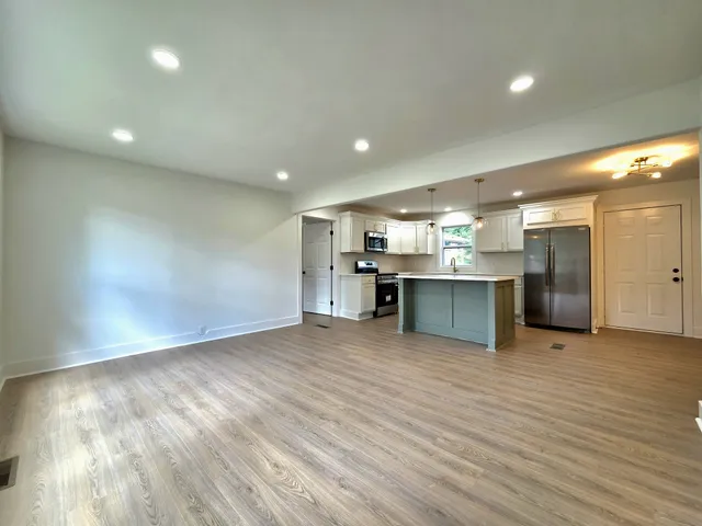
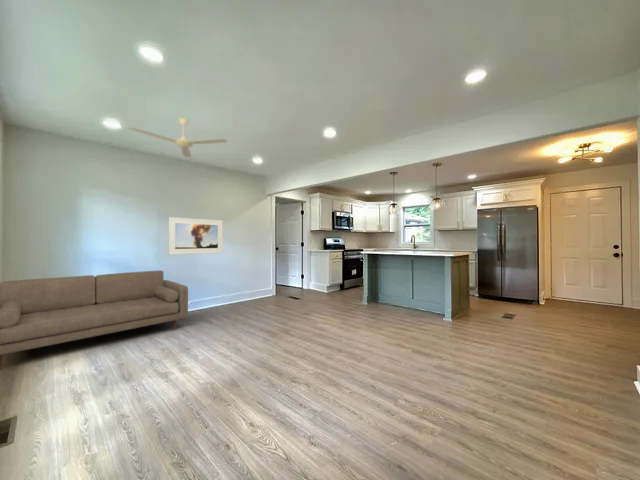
+ sofa (97, 307)
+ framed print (197, 236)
+ ceiling fan (181, 137)
